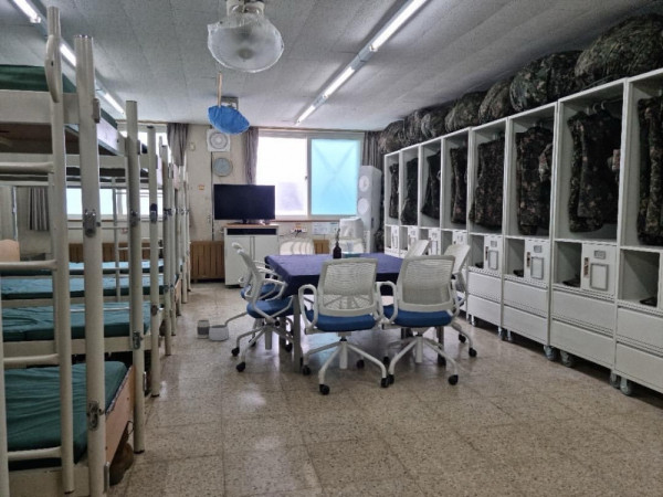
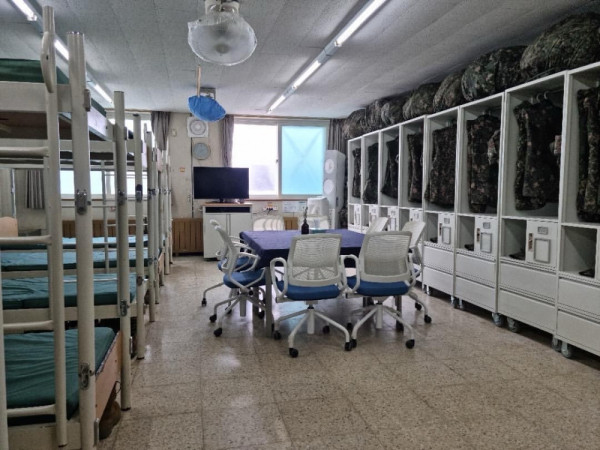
- waste basket (212, 329)
